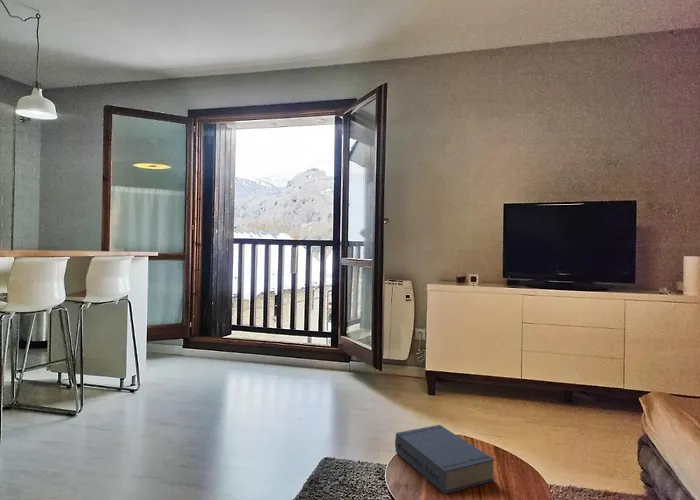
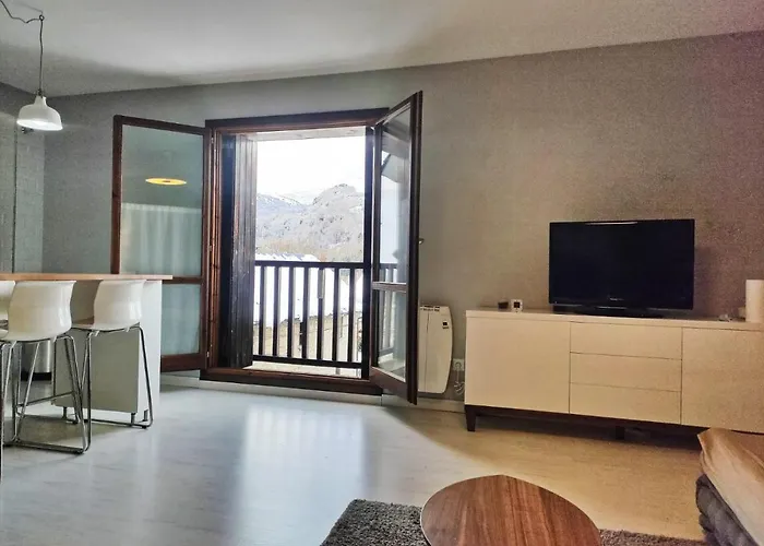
- book (441, 455)
